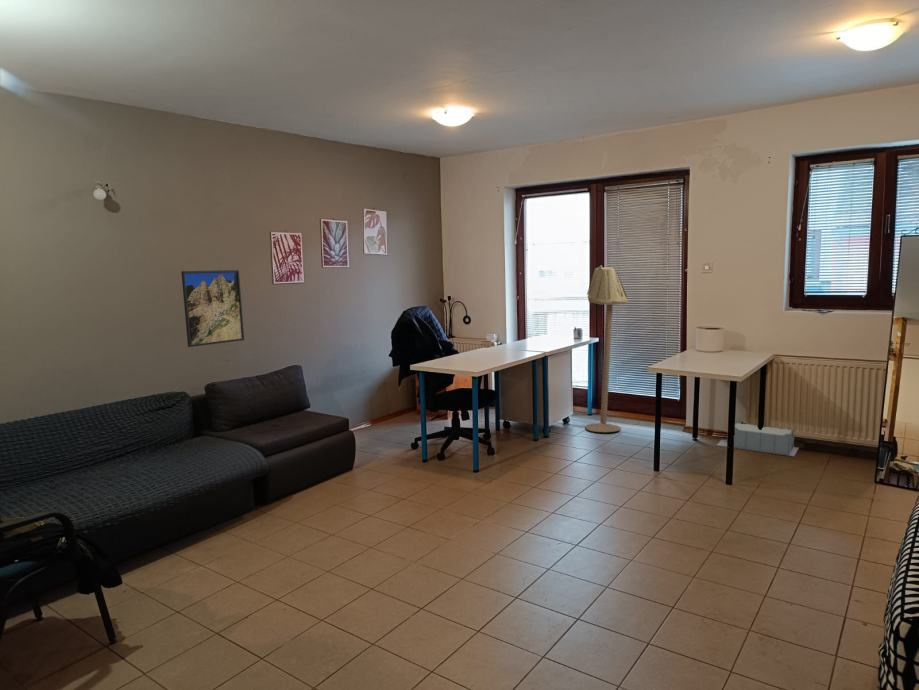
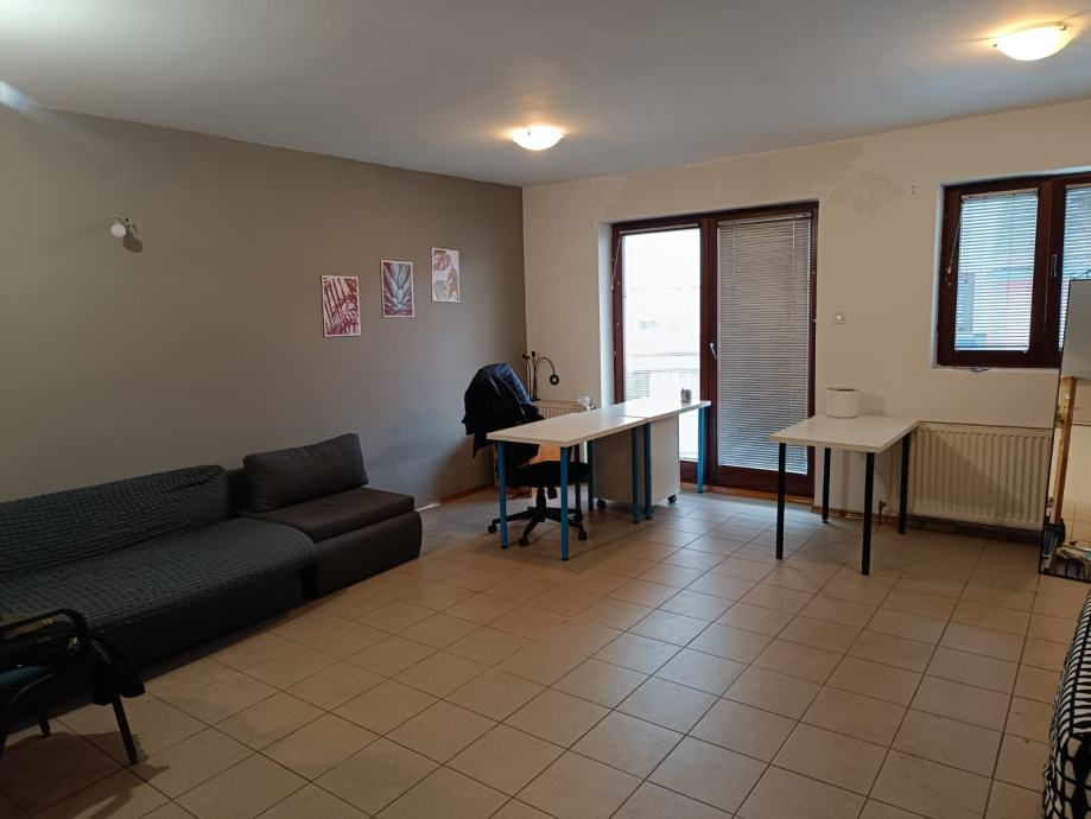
- floor lamp (606, 347)
- storage bin (757, 436)
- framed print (214, 307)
